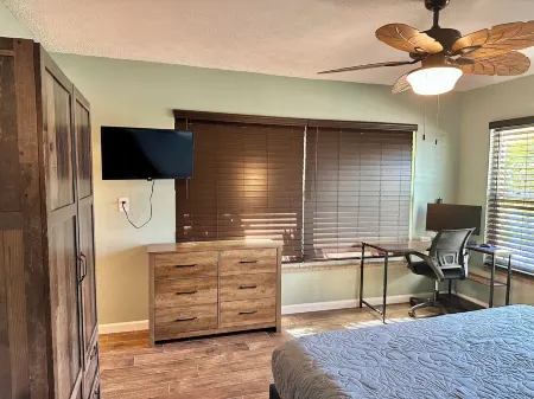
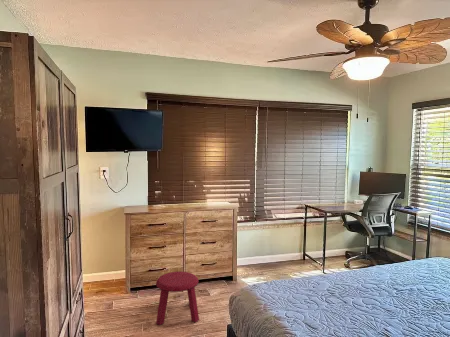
+ stool (177, 291)
